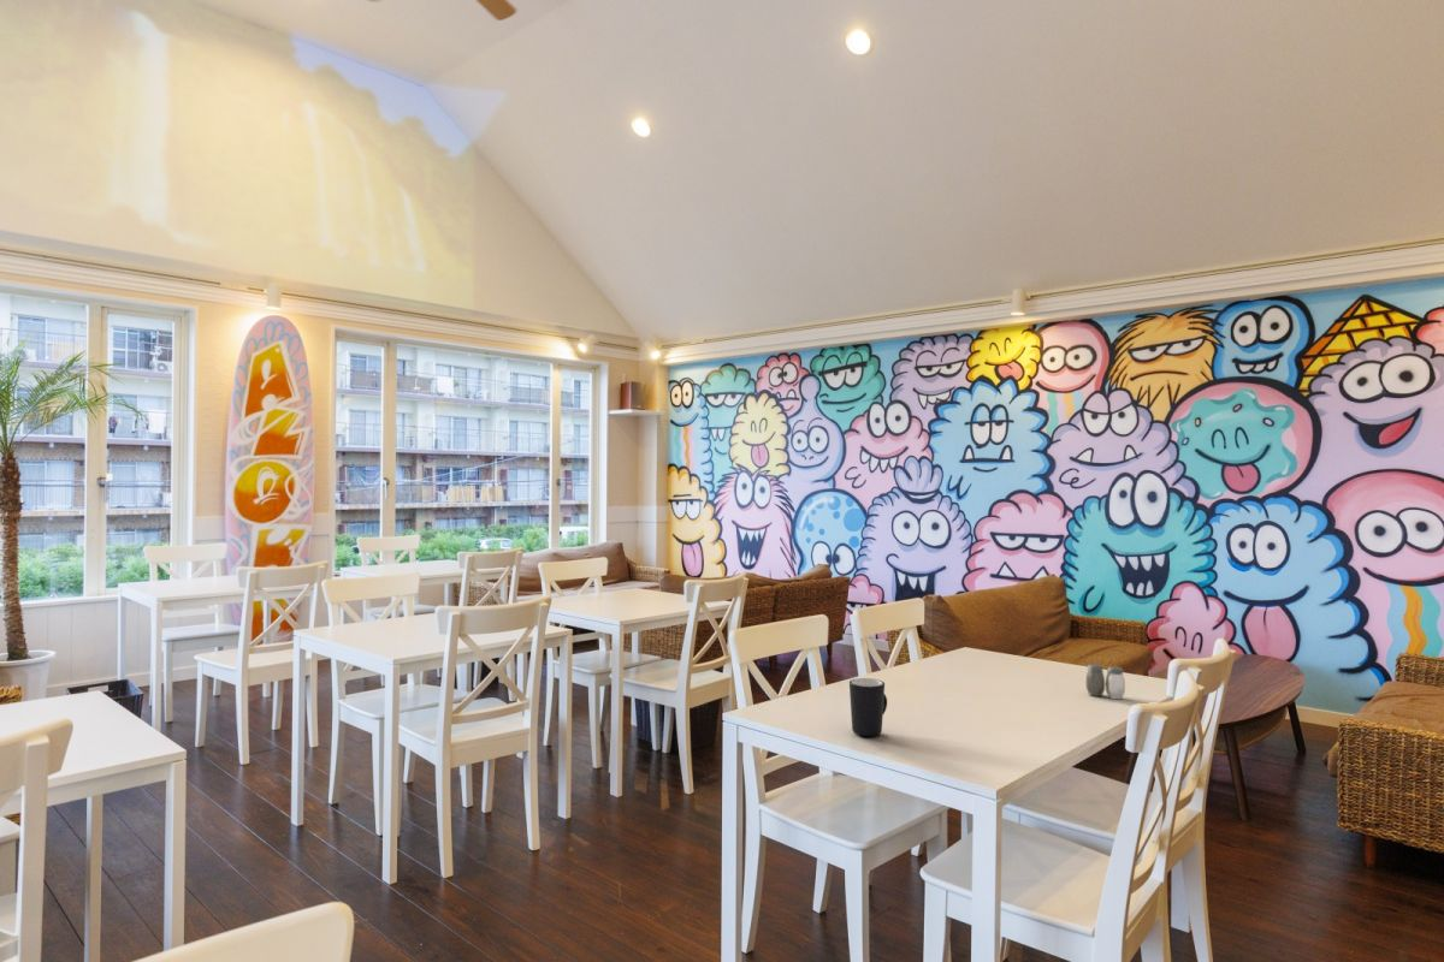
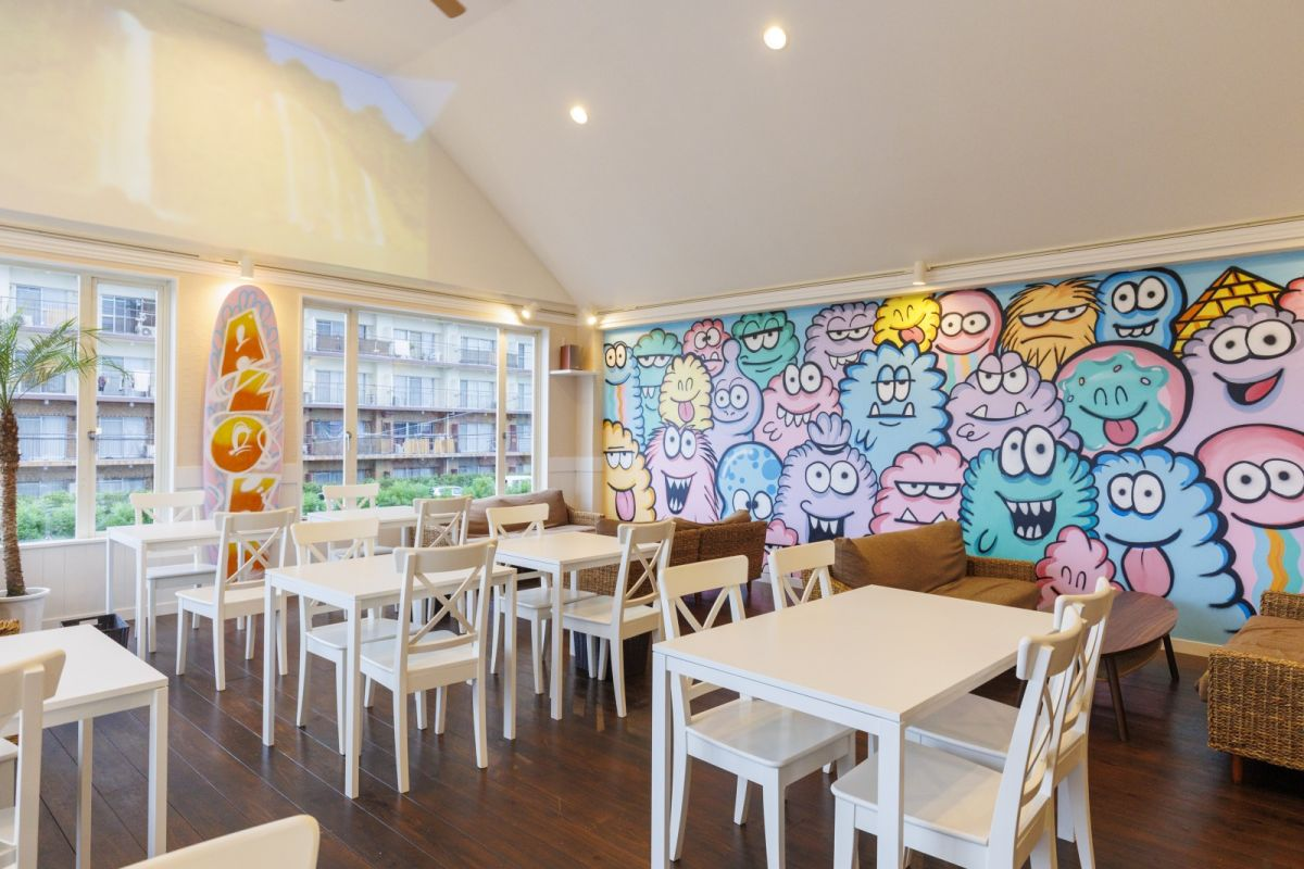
- salt and pepper shaker (1103, 681)
- mug (870, 706)
